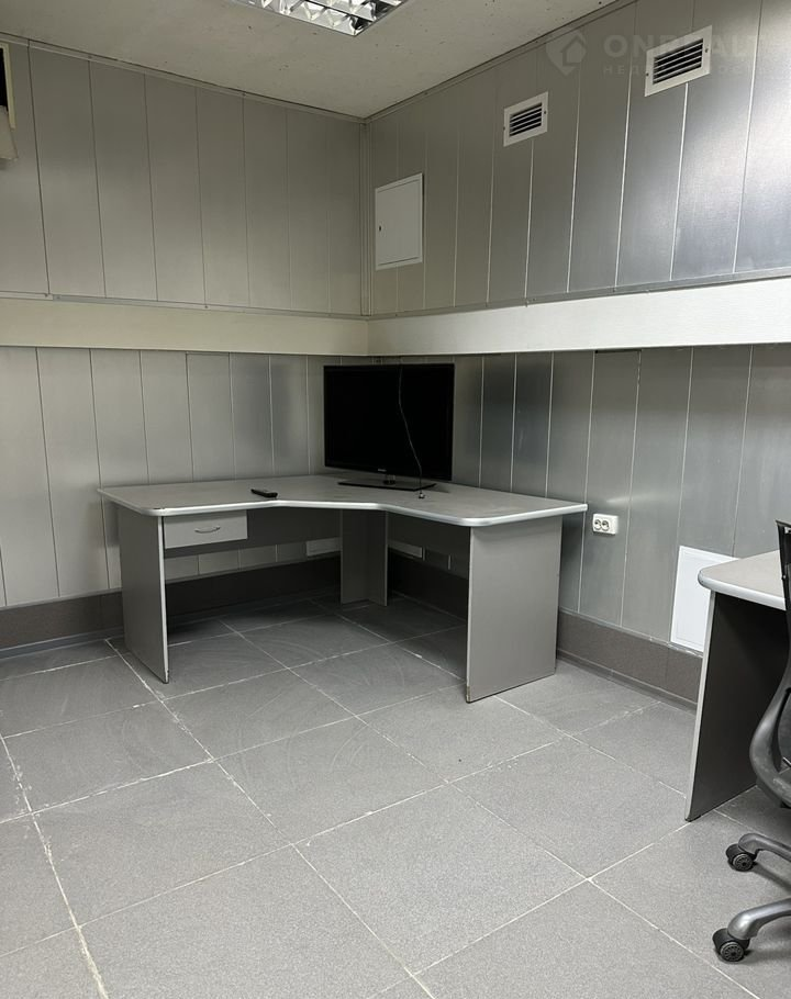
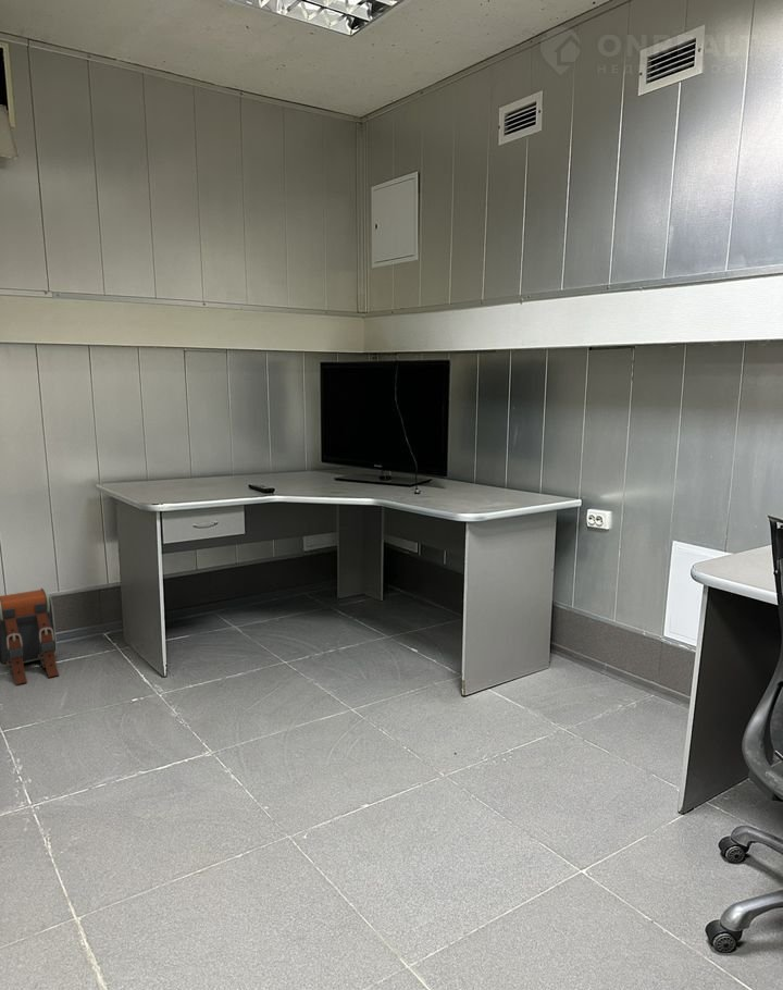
+ backpack (25, 629)
